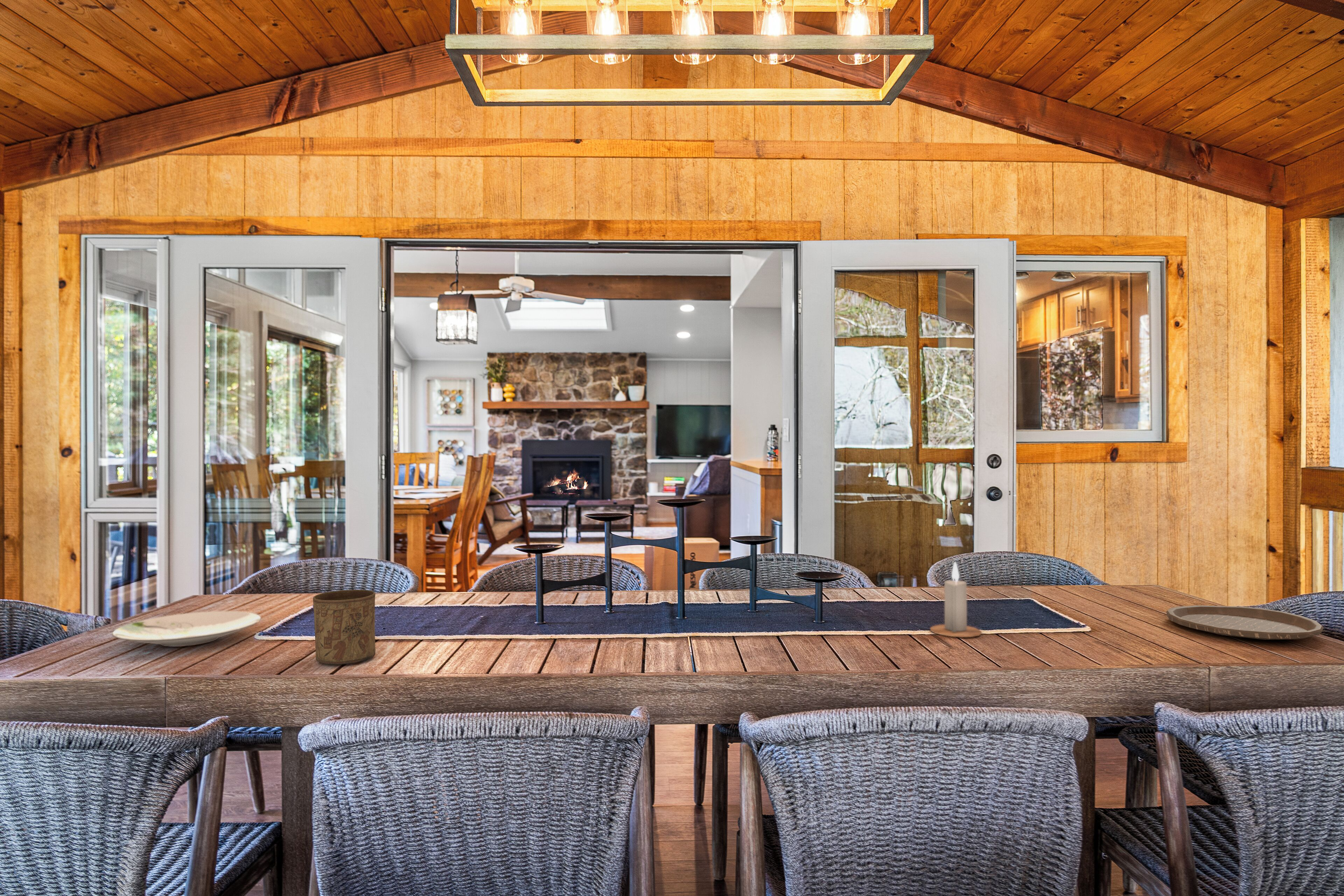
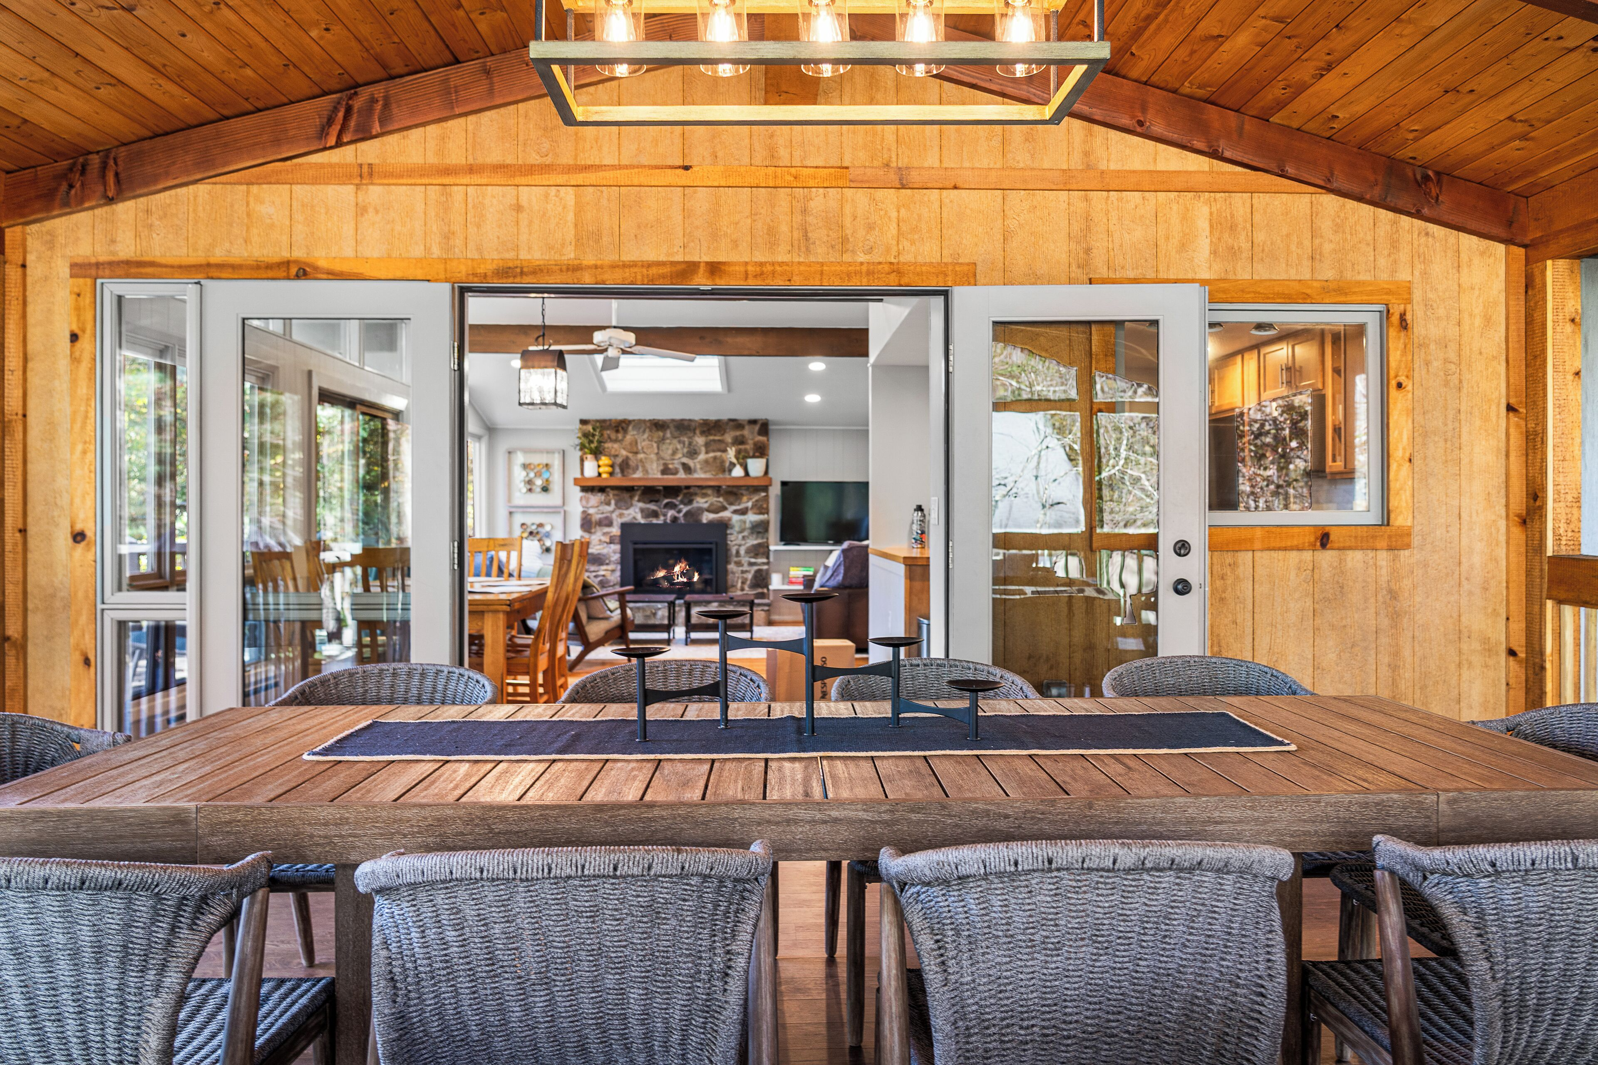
- plate (1241, 623)
- plate (190, 632)
- cup (344, 626)
- candle (955, 596)
